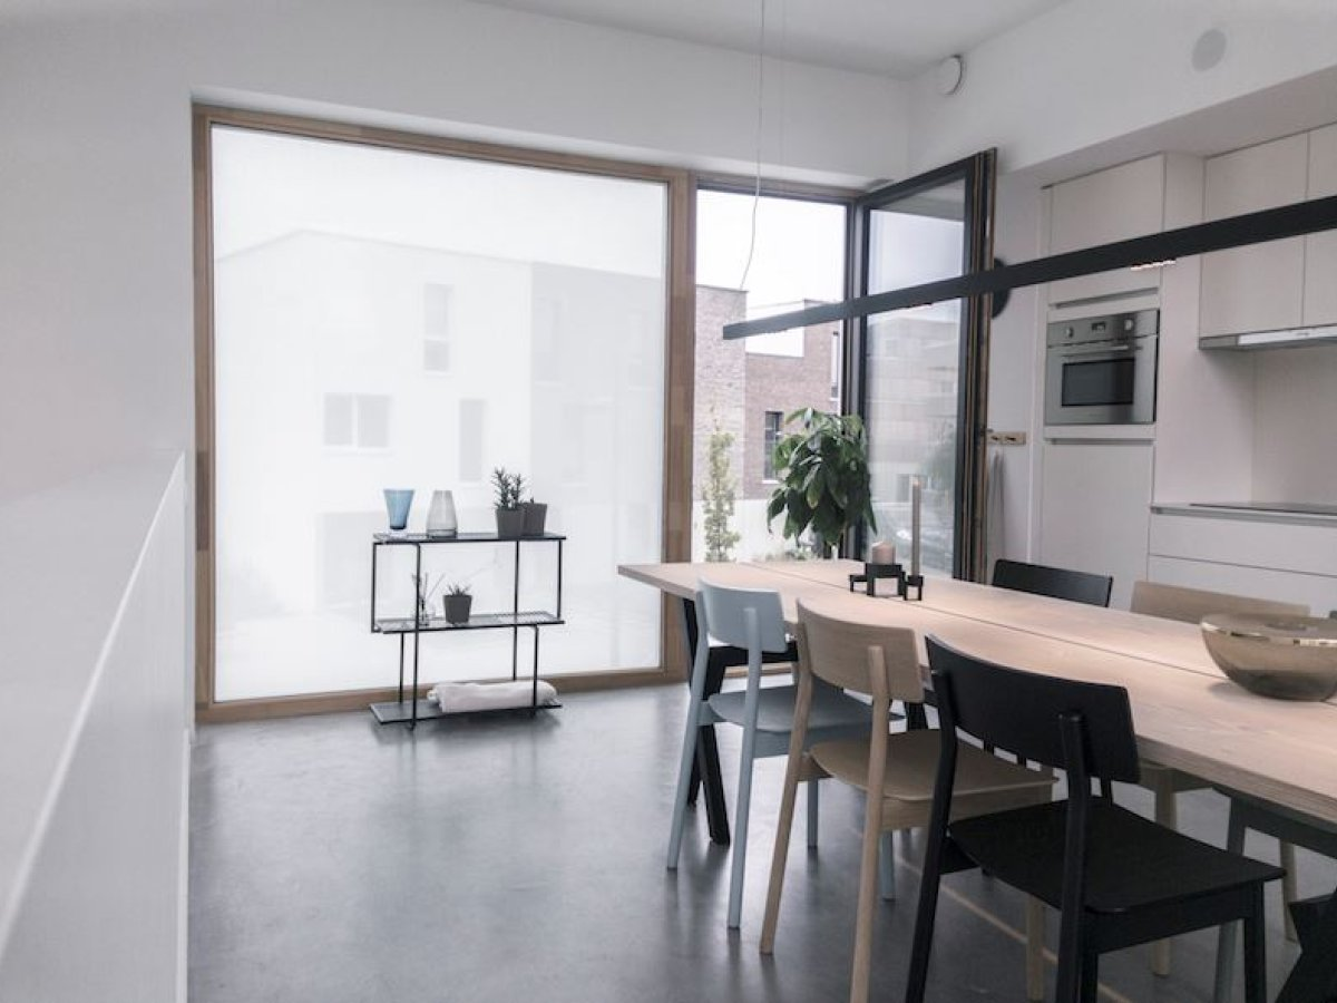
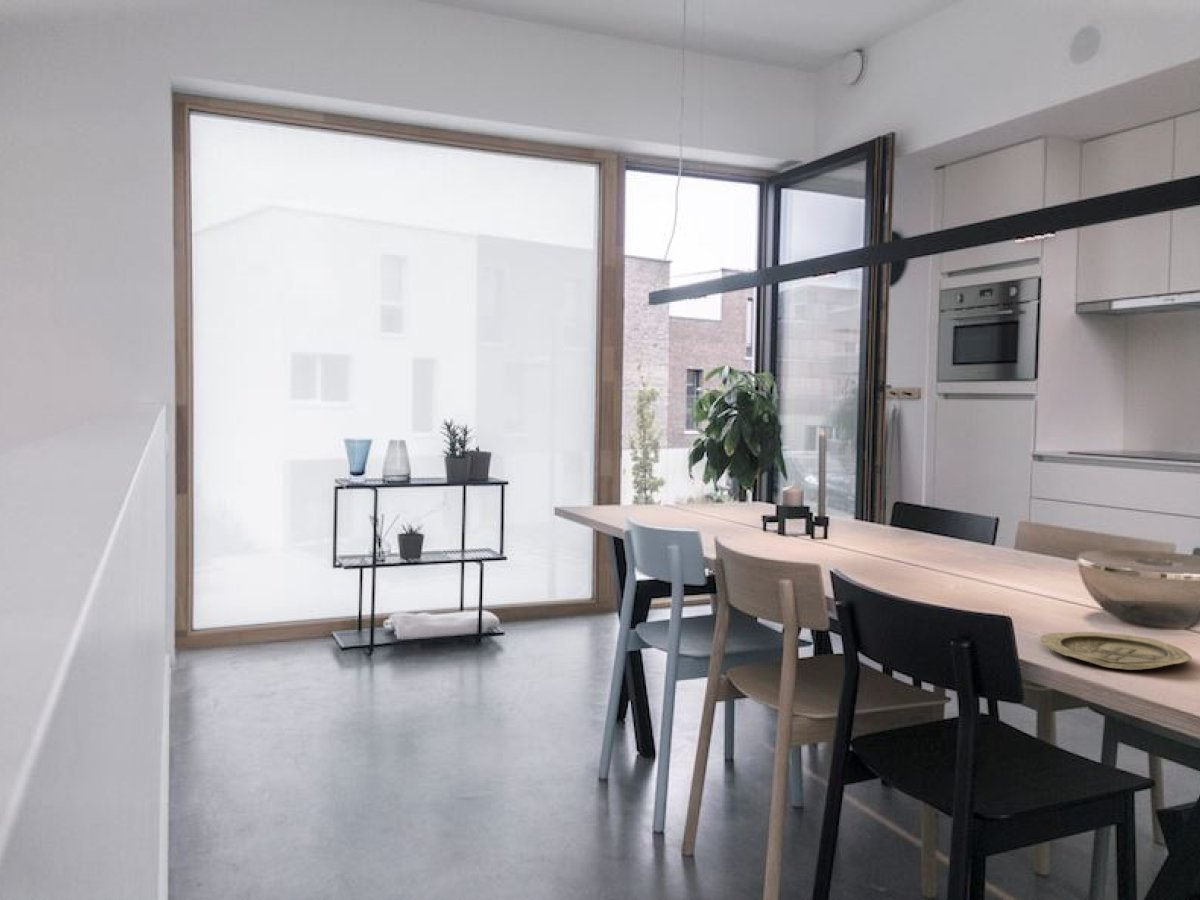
+ plate (1113, 650)
